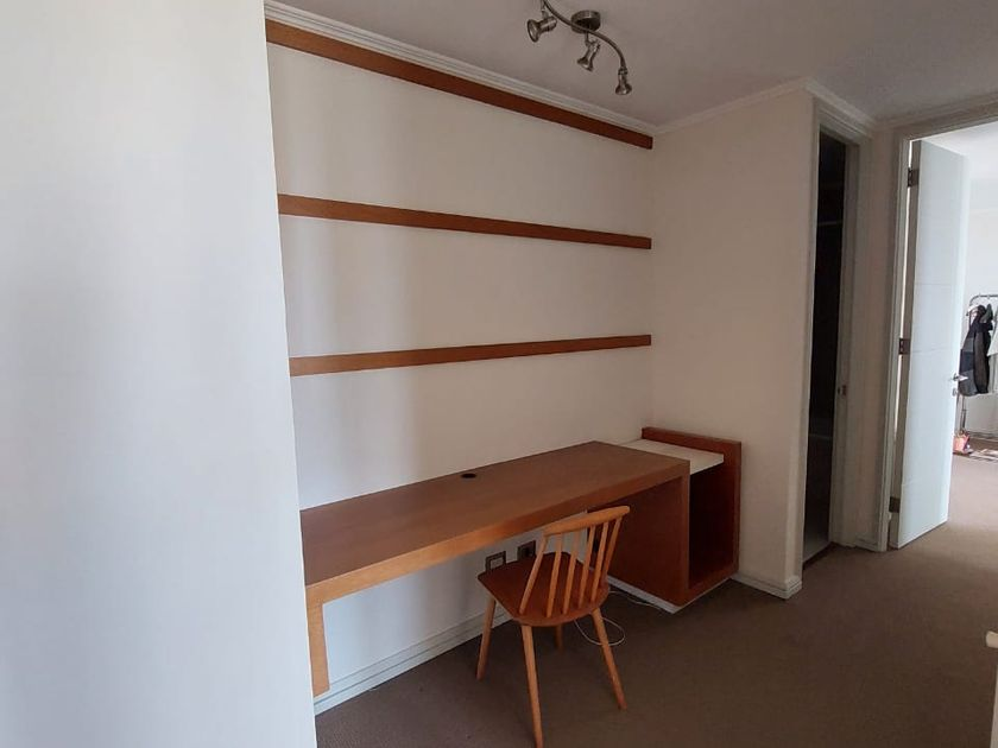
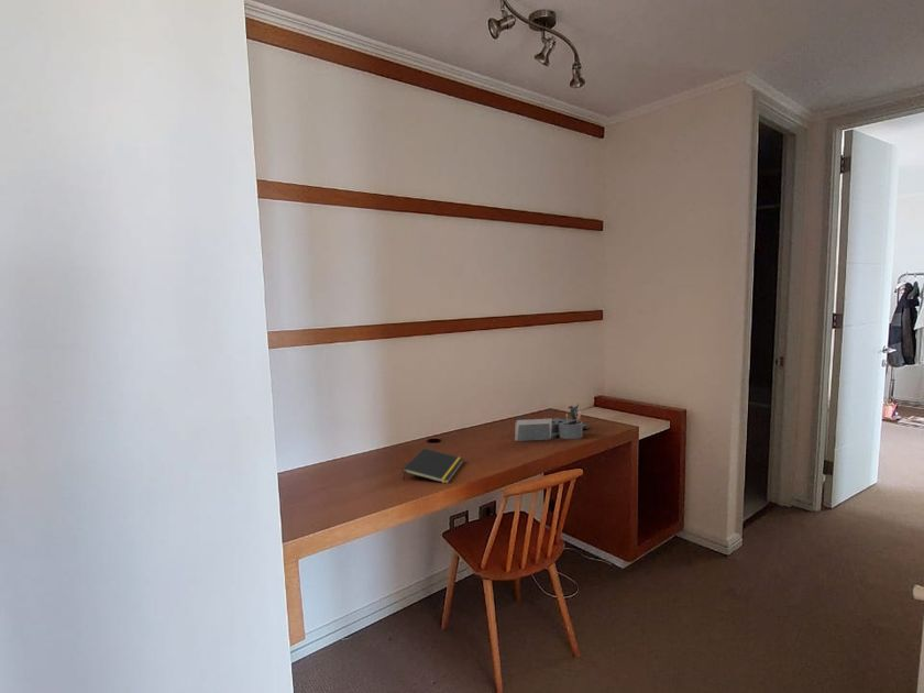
+ notepad (435, 464)
+ desk organizer (550, 418)
